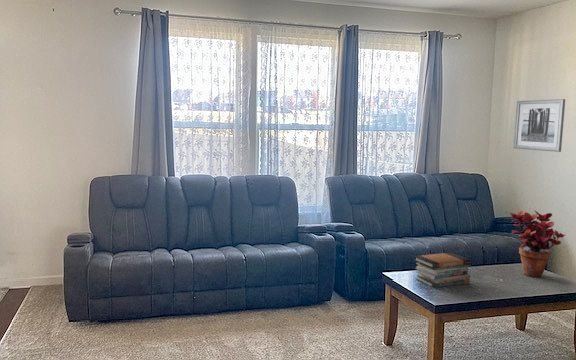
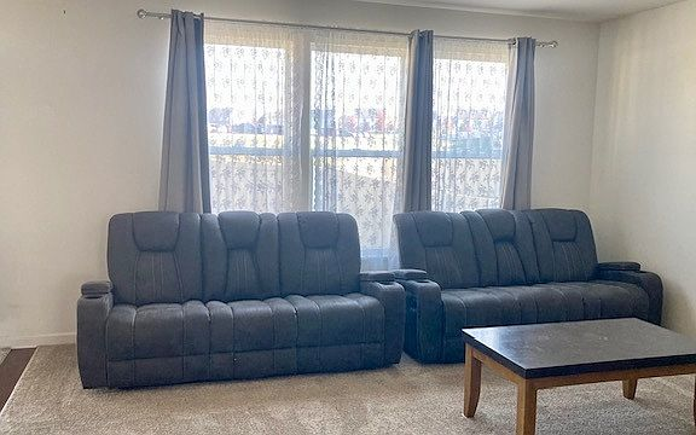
- wall art (537, 125)
- book stack (442, 269)
- potted plant (536, 244)
